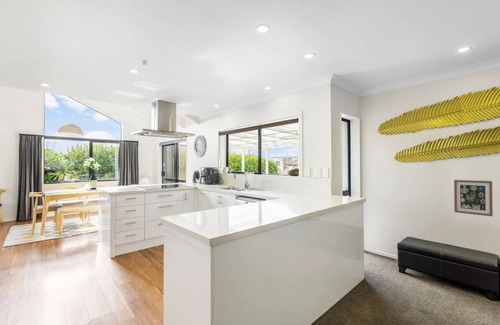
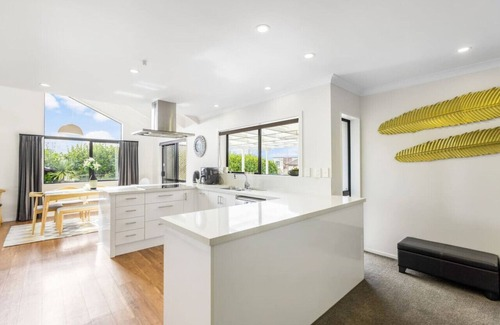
- wall art (472, 197)
